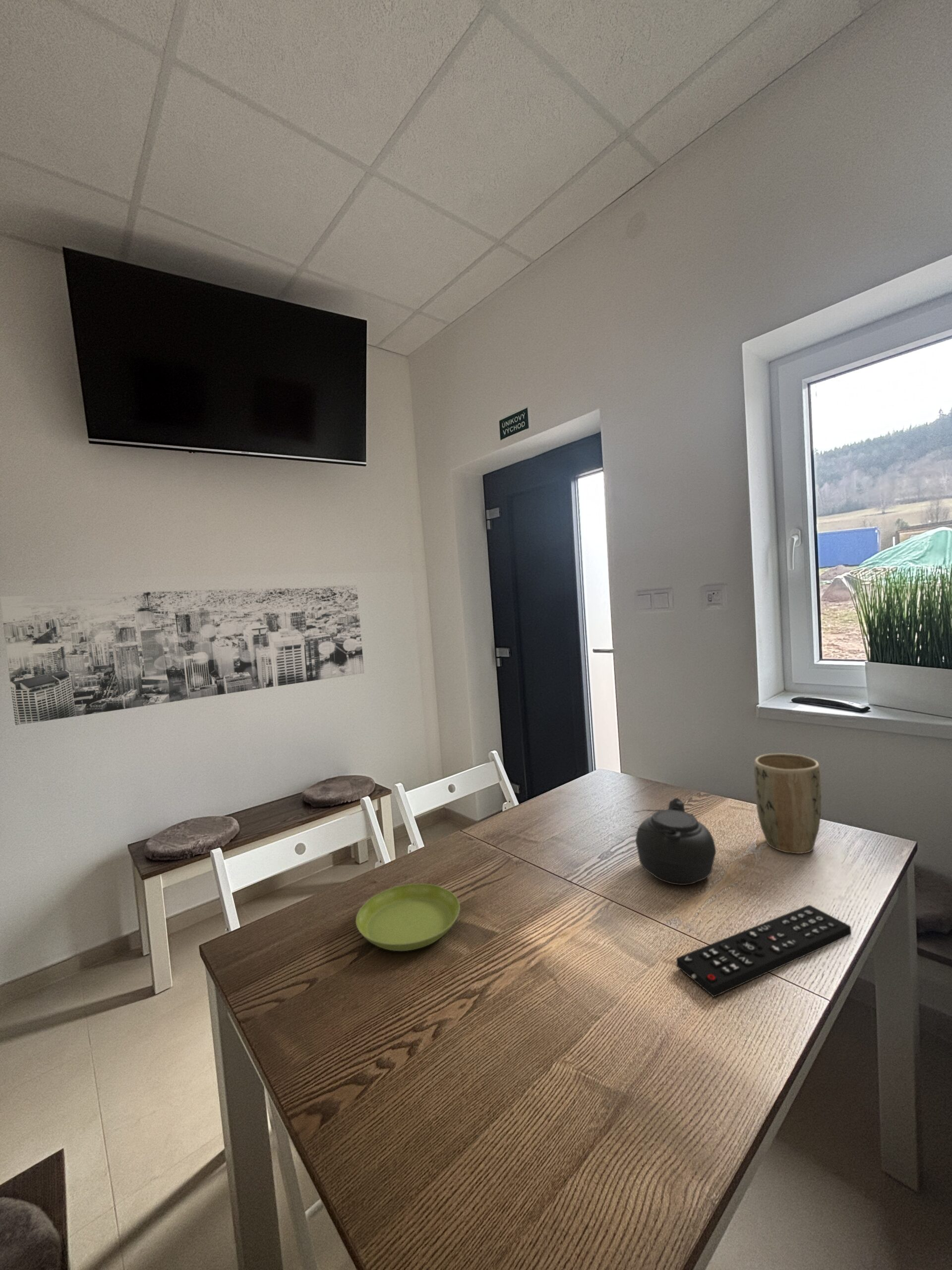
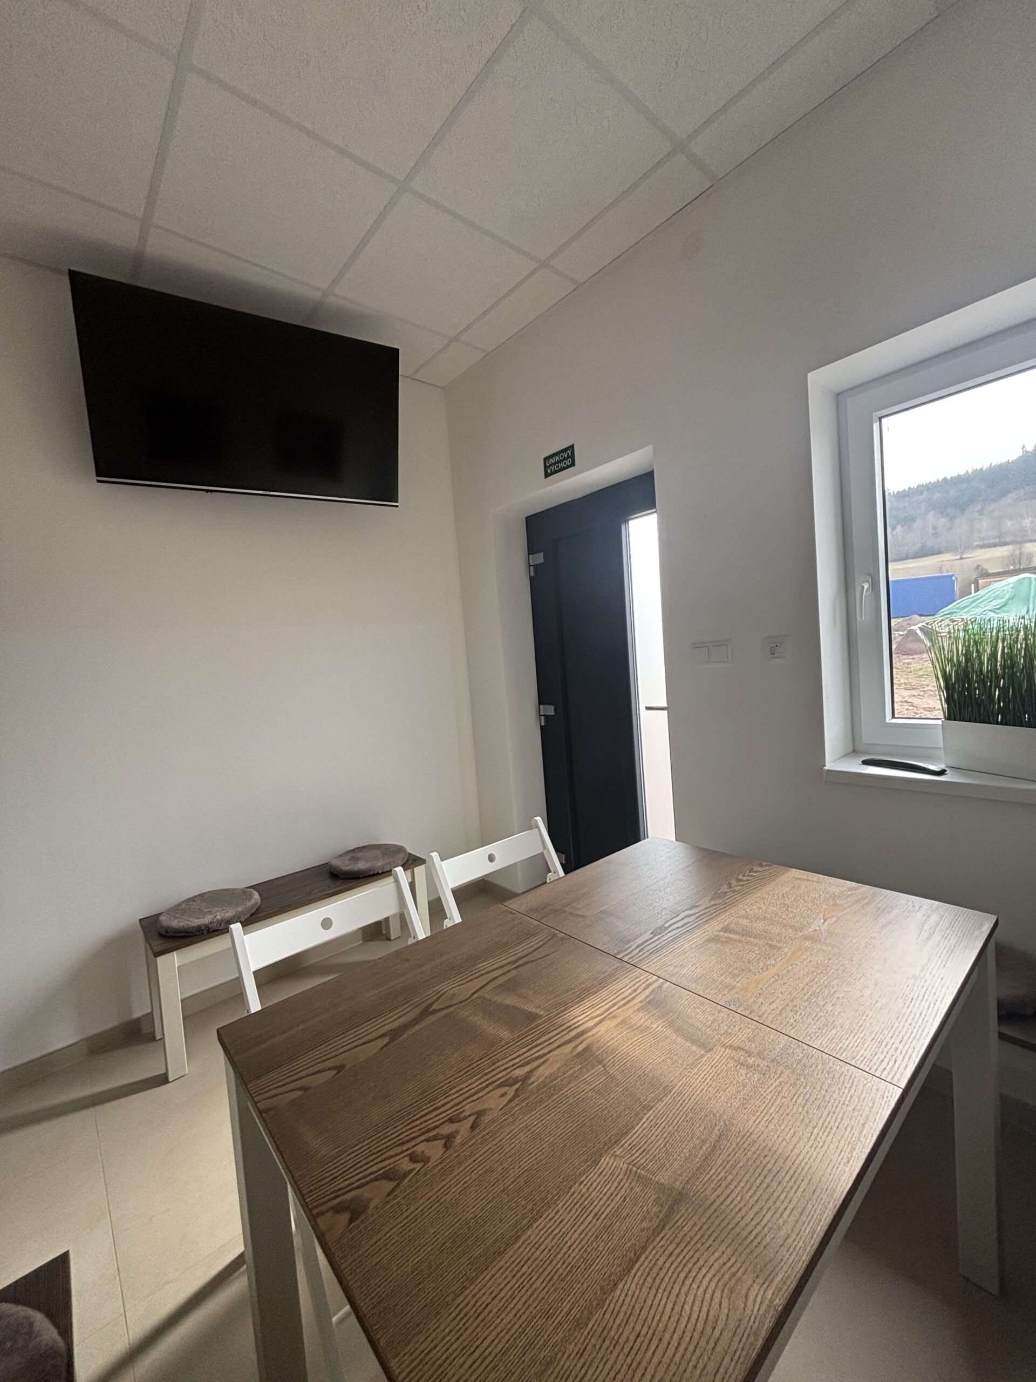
- teapot (675, 841)
- plant pot (788, 803)
- remote control (765, 945)
- wall art (216, 642)
- saucer (409, 918)
